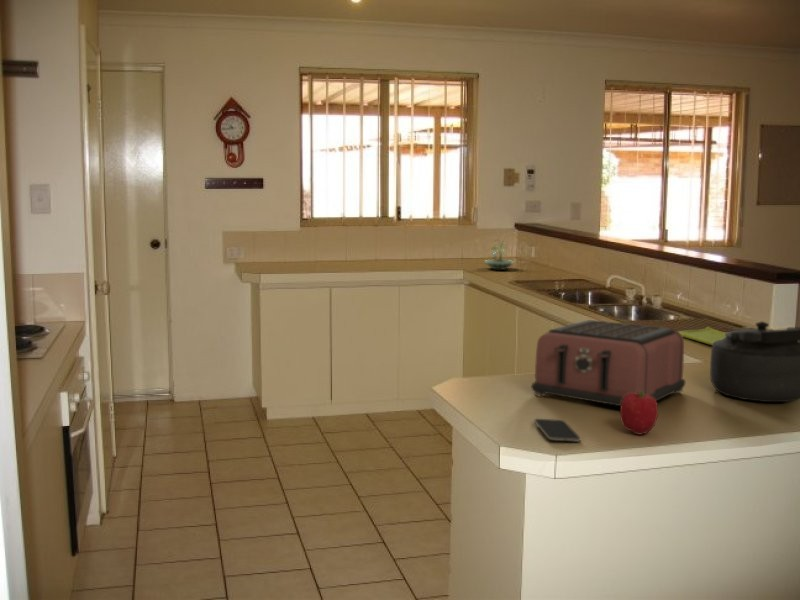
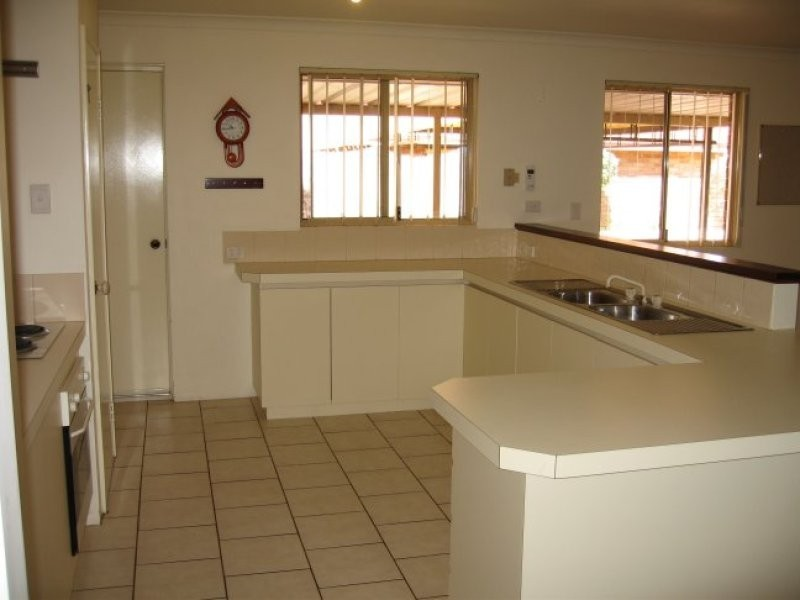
- fruit (638, 411)
- kettle (763, 357)
- toaster (607, 362)
- smartphone (556, 429)
- dish towel (722, 338)
- terrarium (500, 245)
